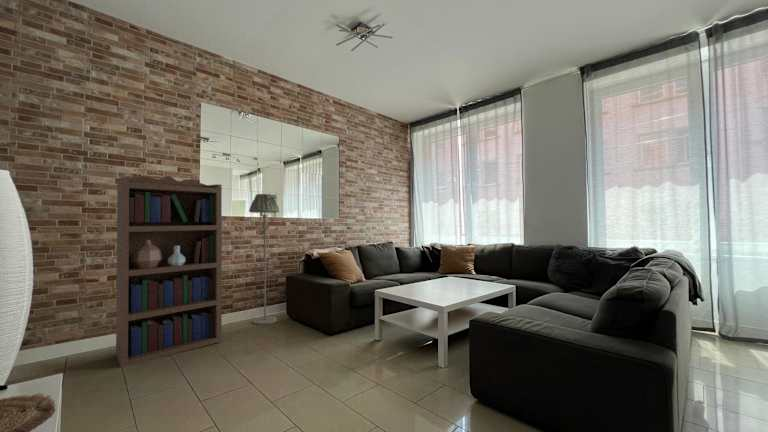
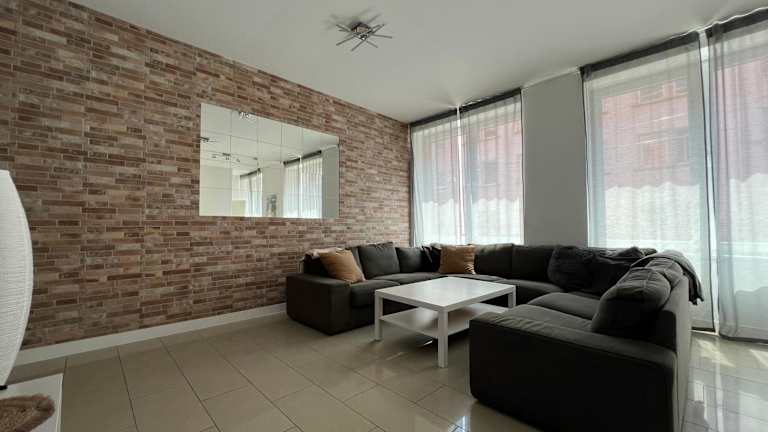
- bookcase (171, 260)
- floor lamp (264, 257)
